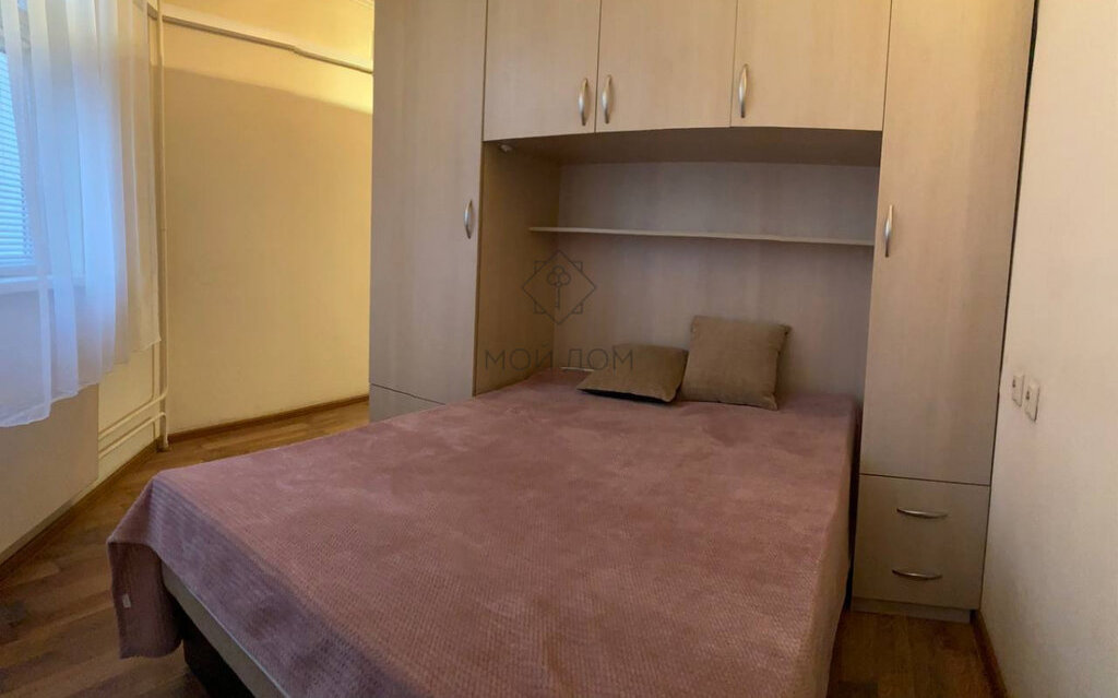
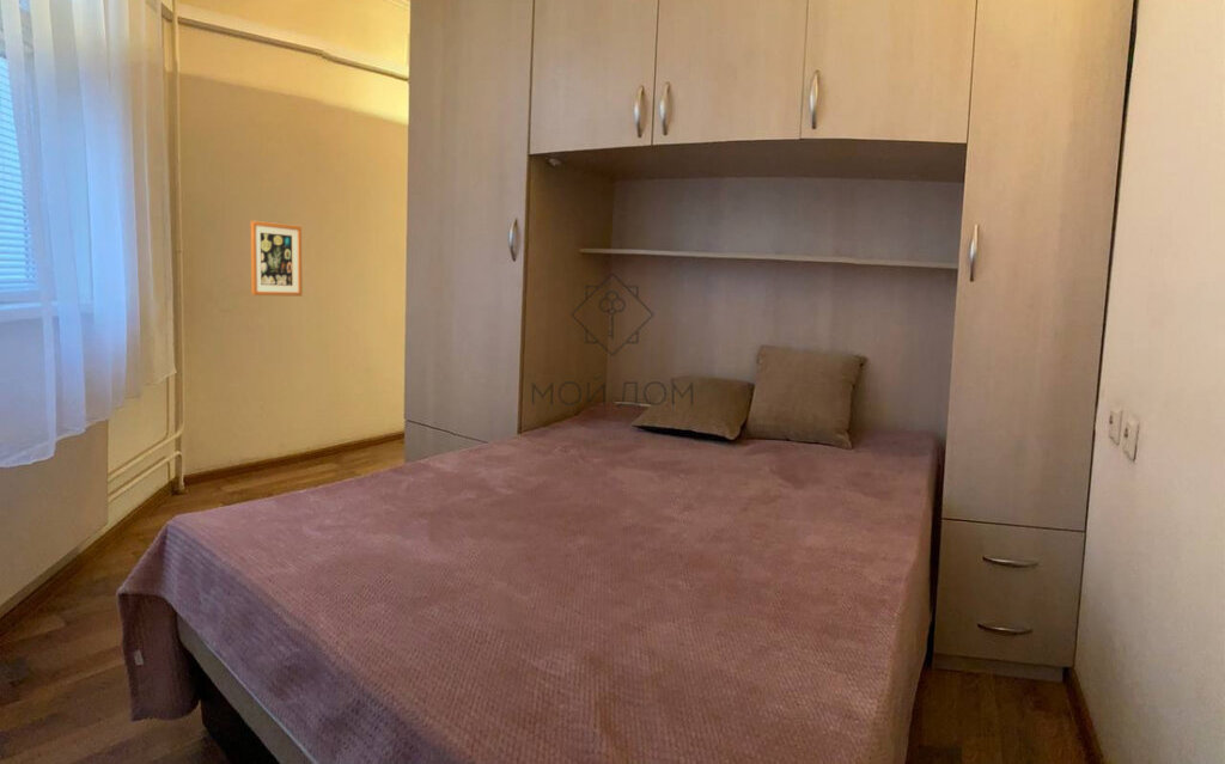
+ wall art (276, 259)
